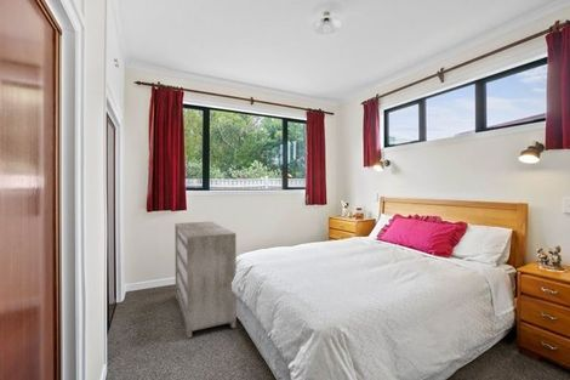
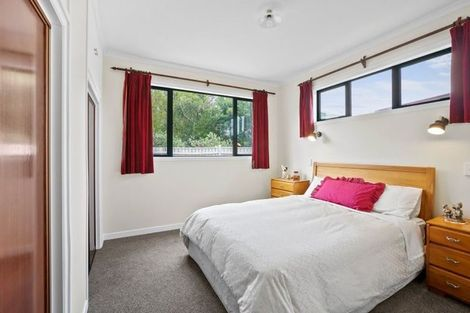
- dresser (201, 268)
